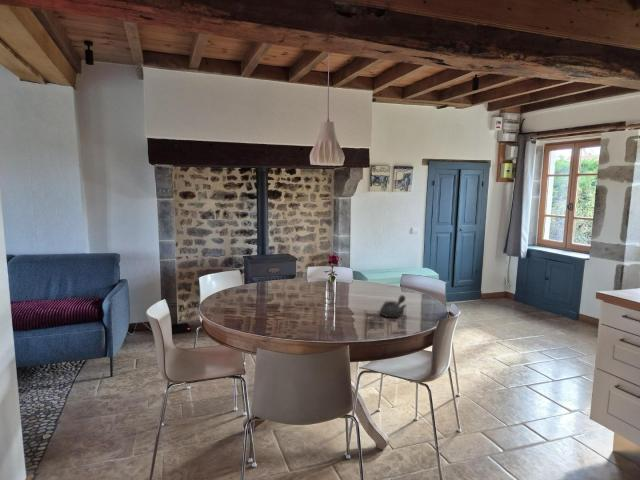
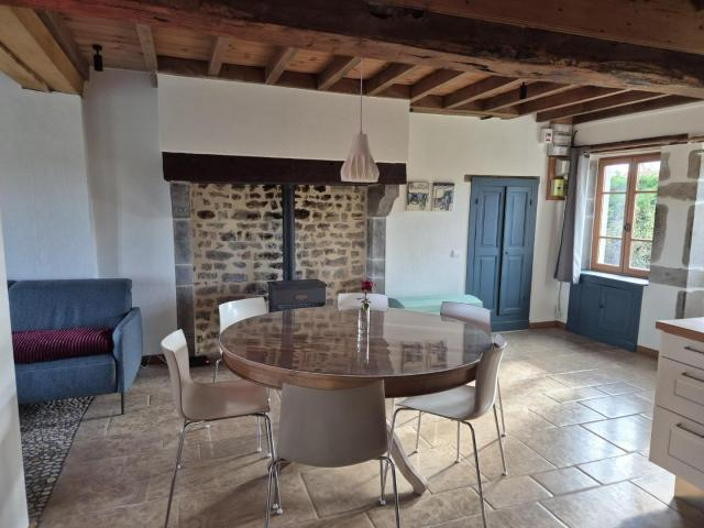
- teapot (395, 306)
